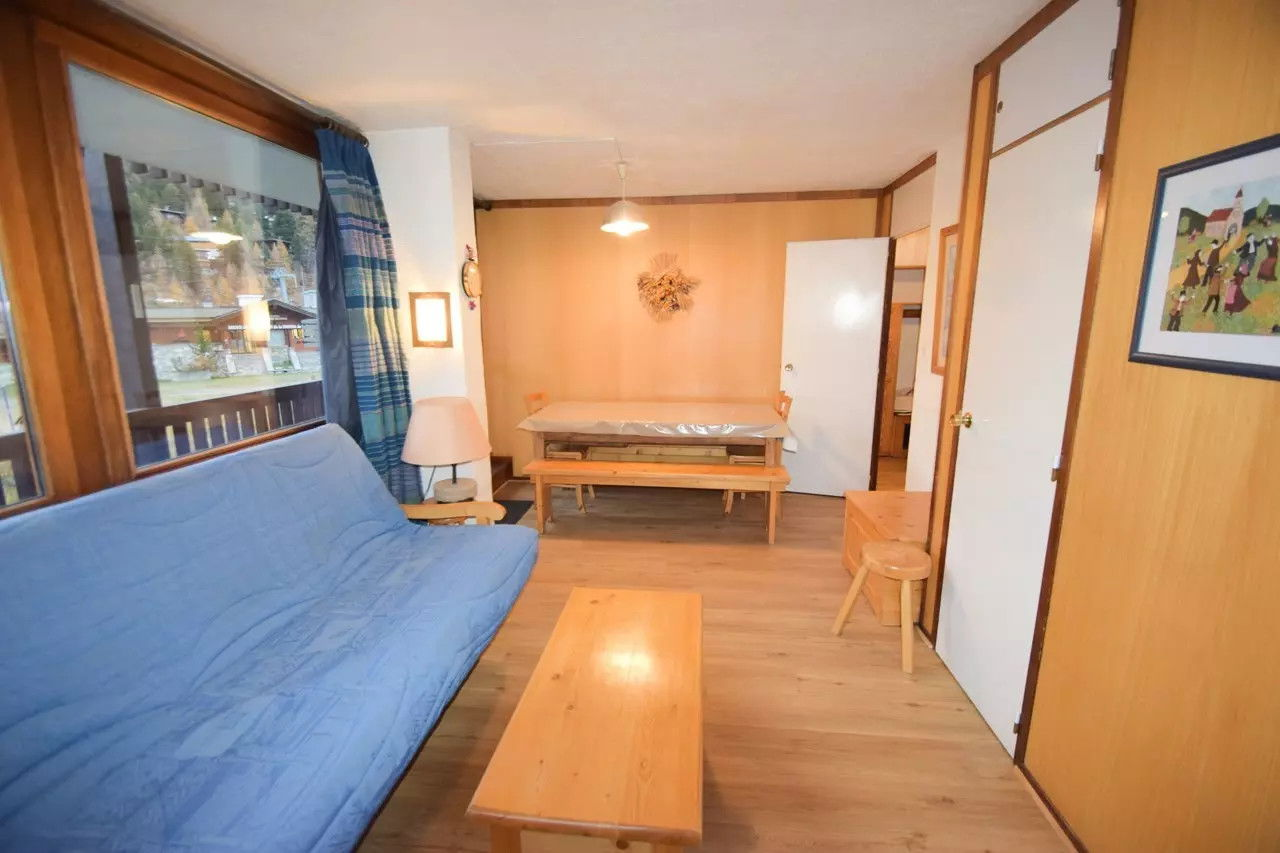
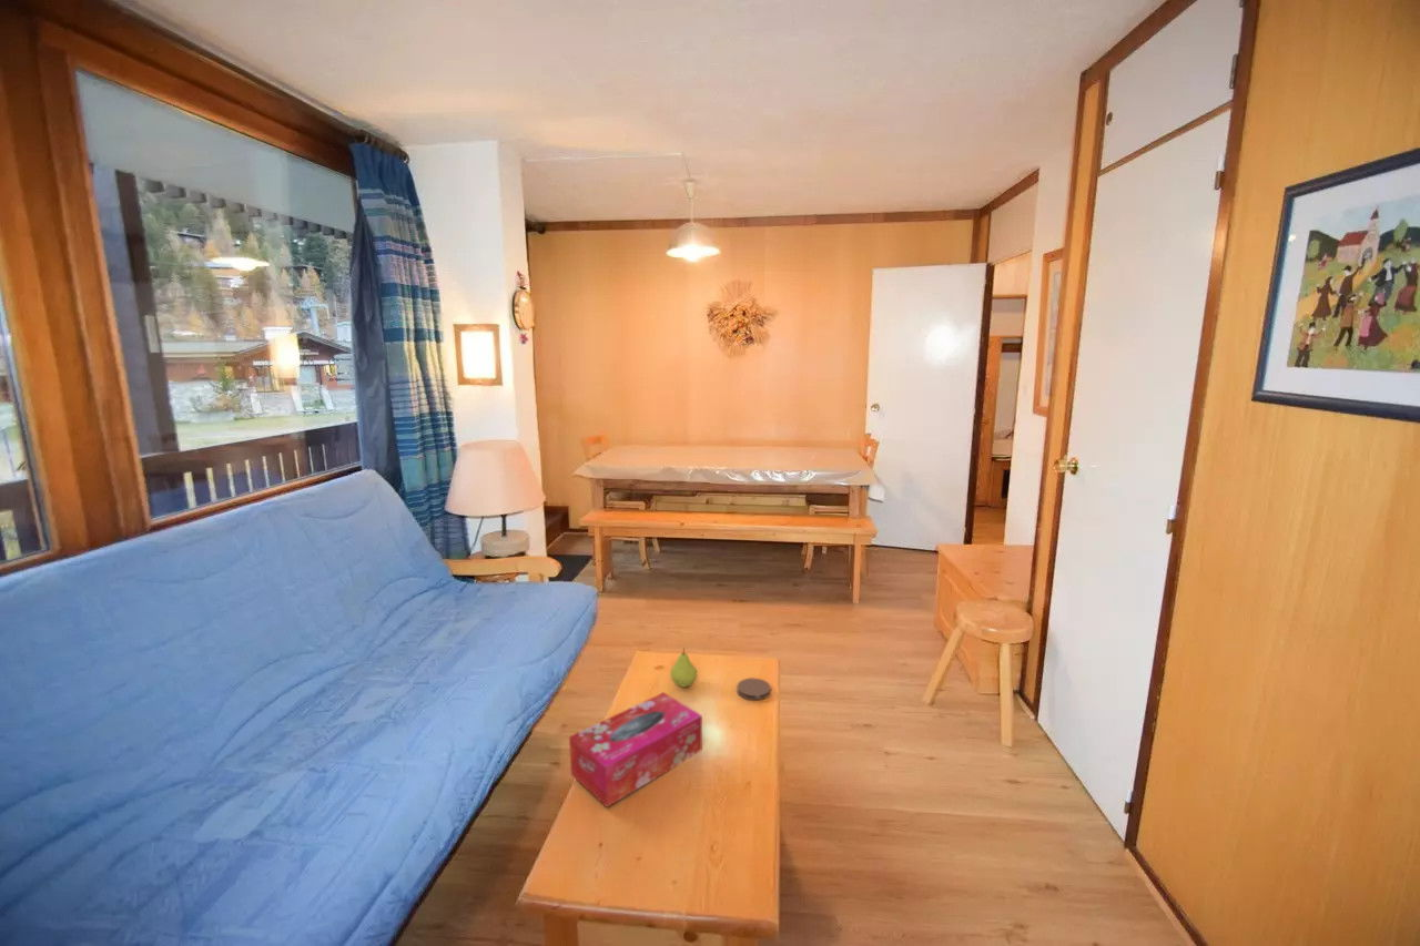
+ coaster (753, 689)
+ fruit (683, 667)
+ tissue box (638, 743)
